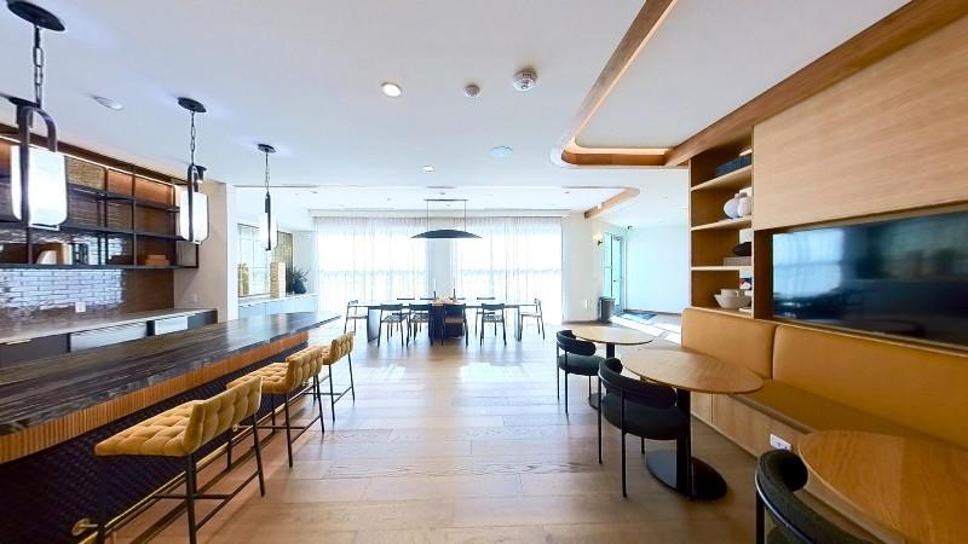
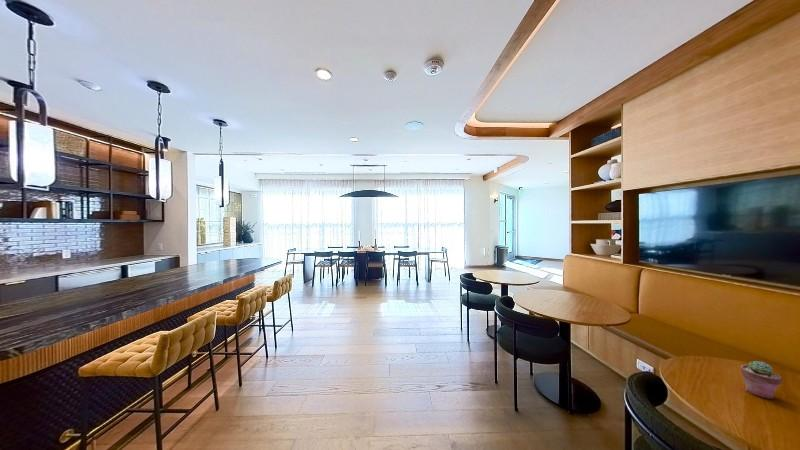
+ potted succulent (760, 377)
